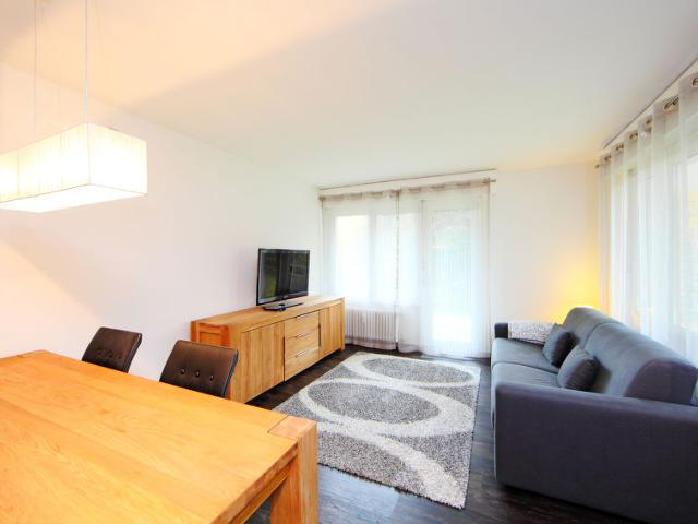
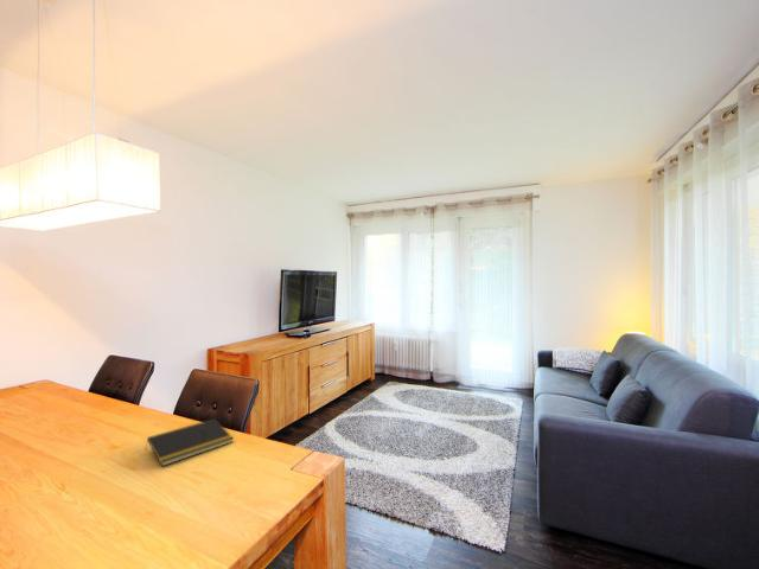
+ notepad (191, 439)
